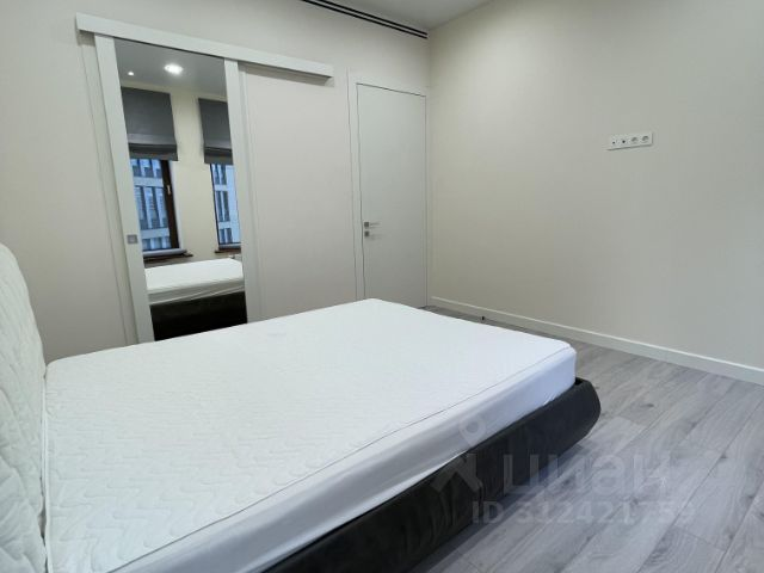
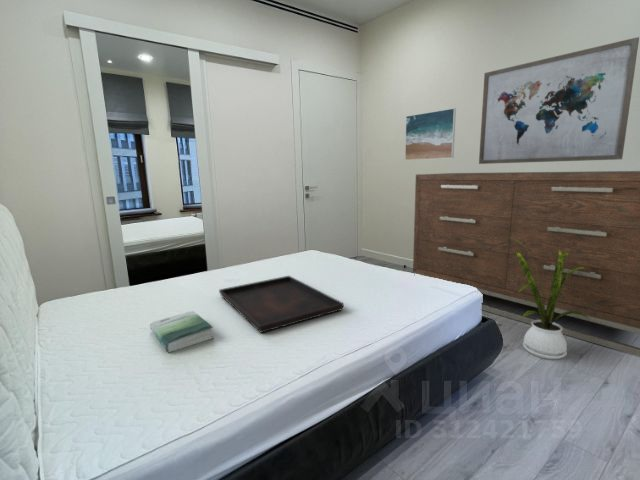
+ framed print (428, 136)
+ serving tray (277, 299)
+ wall art (545, 111)
+ dresser (524, 242)
+ house plant (543, 294)
+ book (180, 328)
